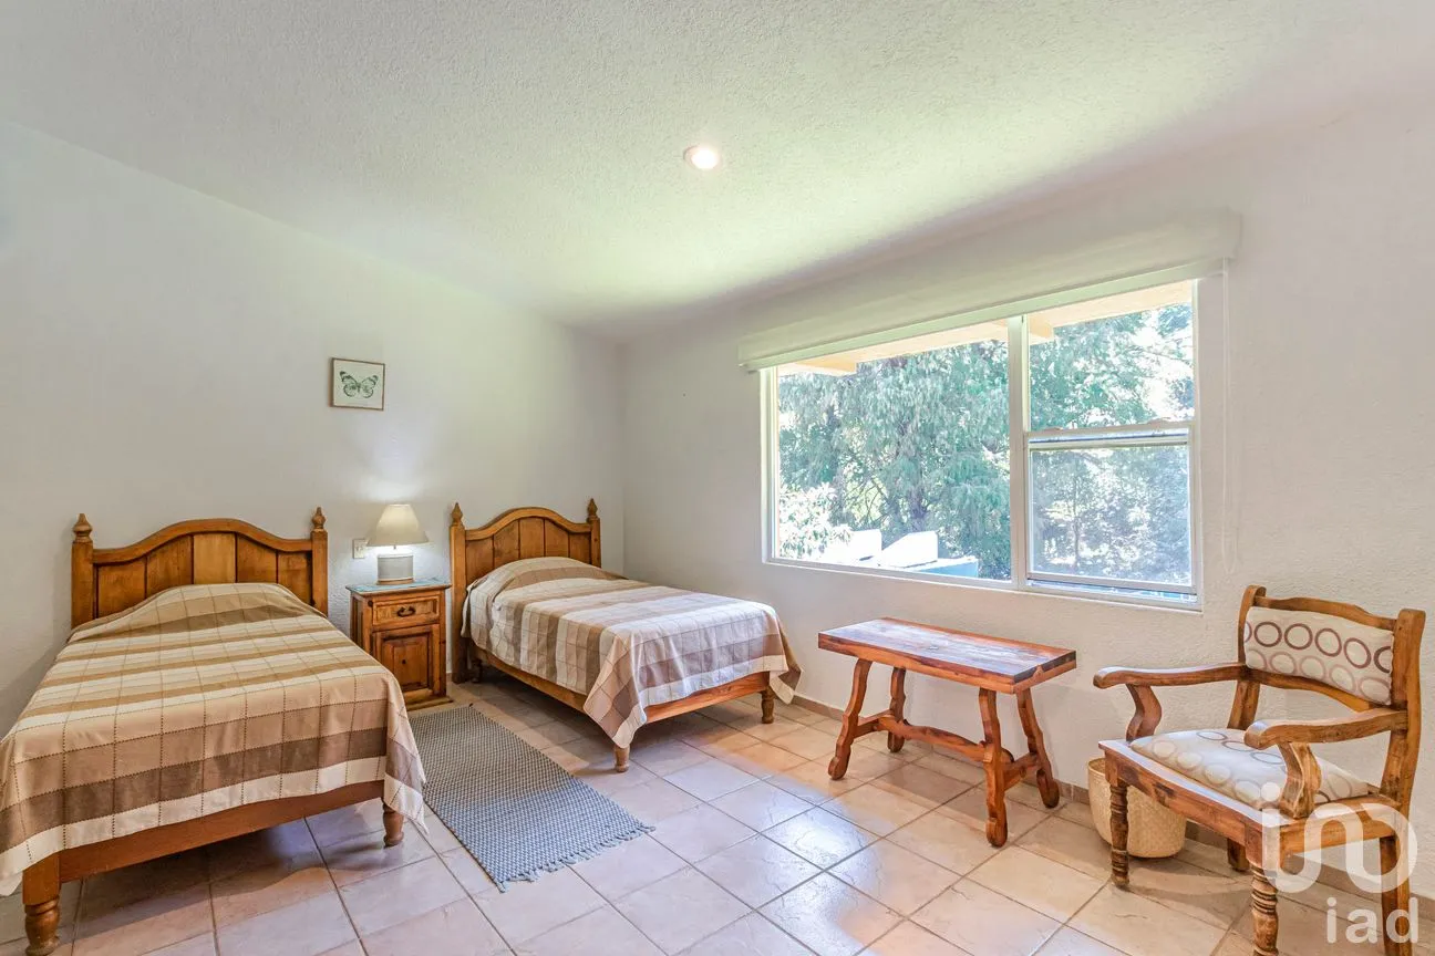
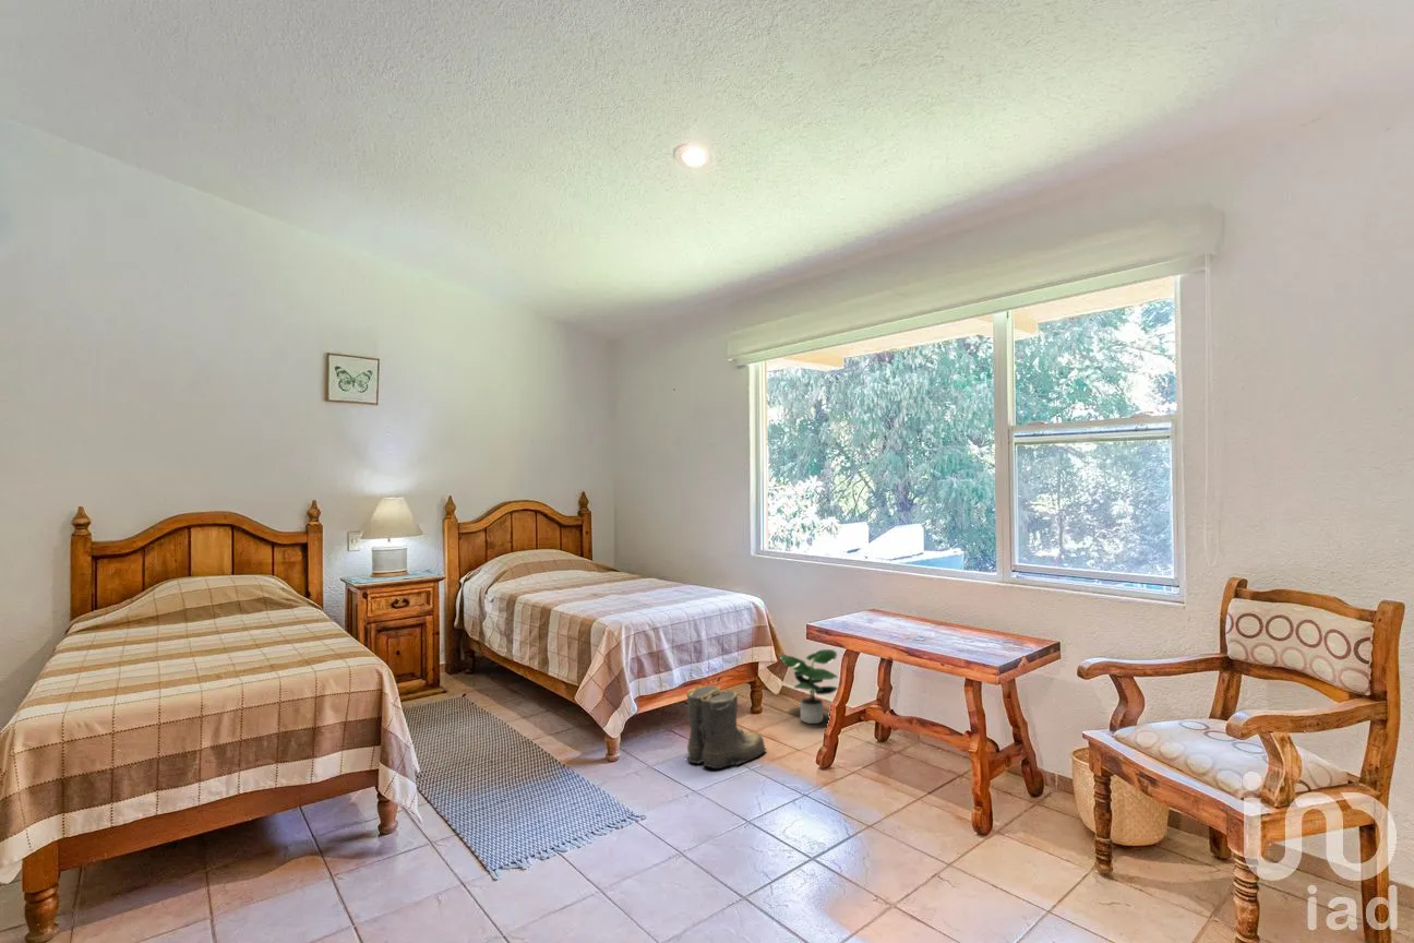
+ boots (726, 721)
+ potted plant (814, 687)
